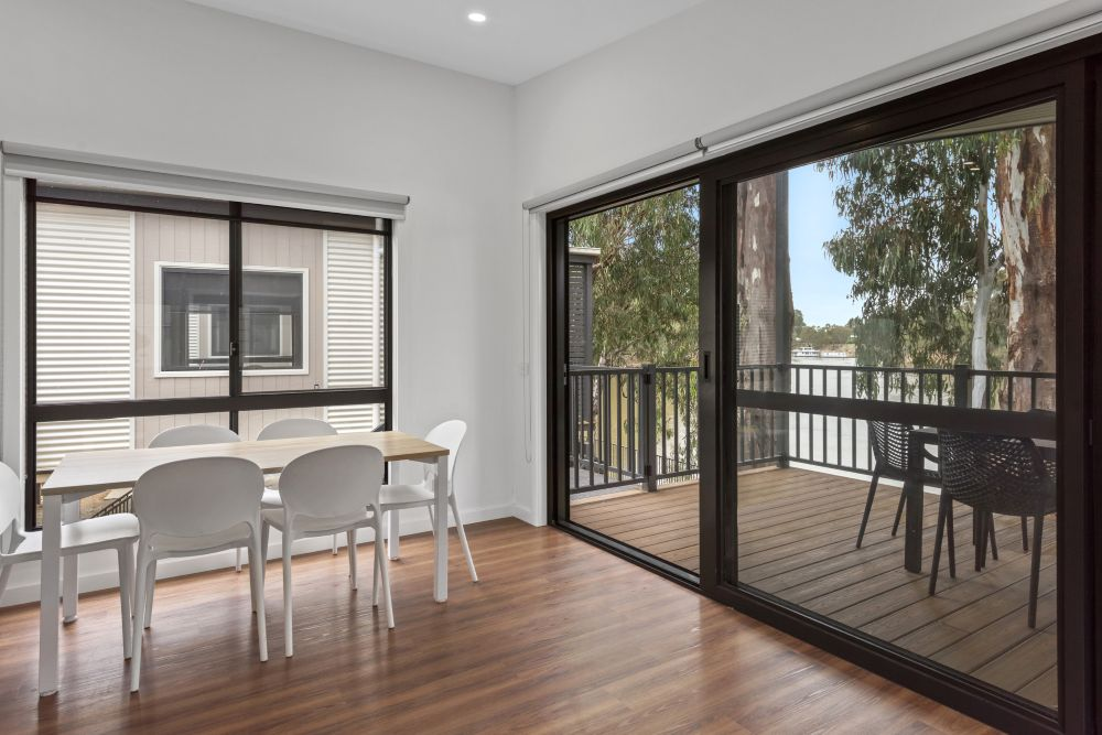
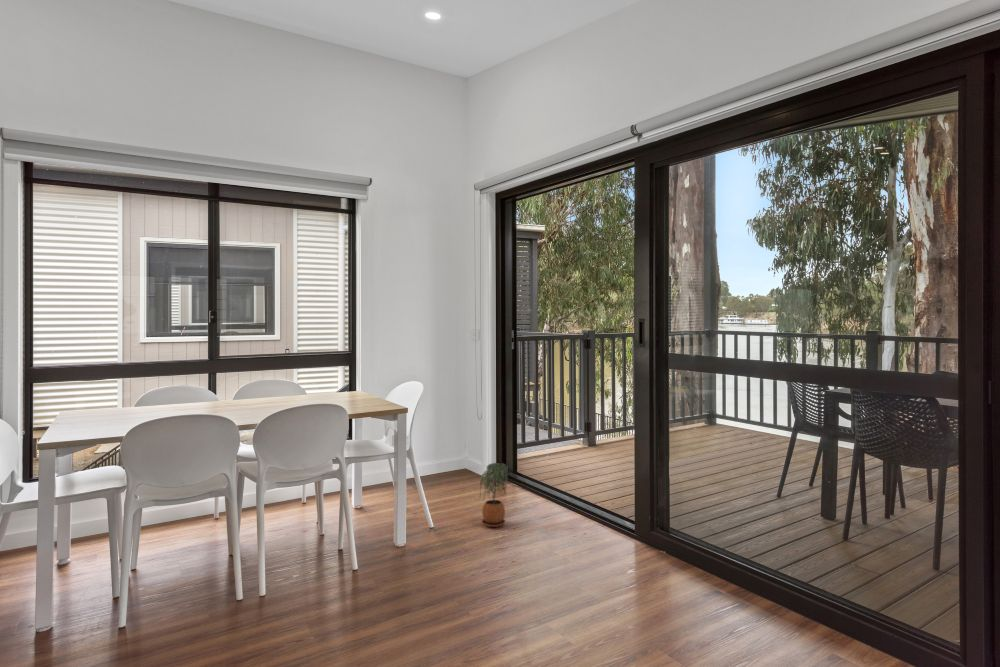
+ potted plant (493, 493)
